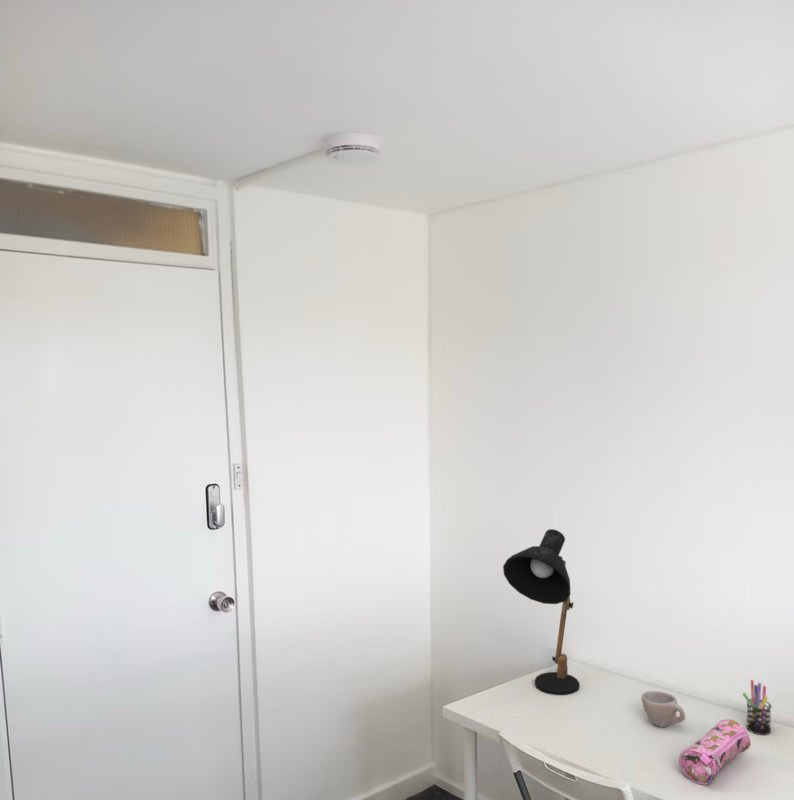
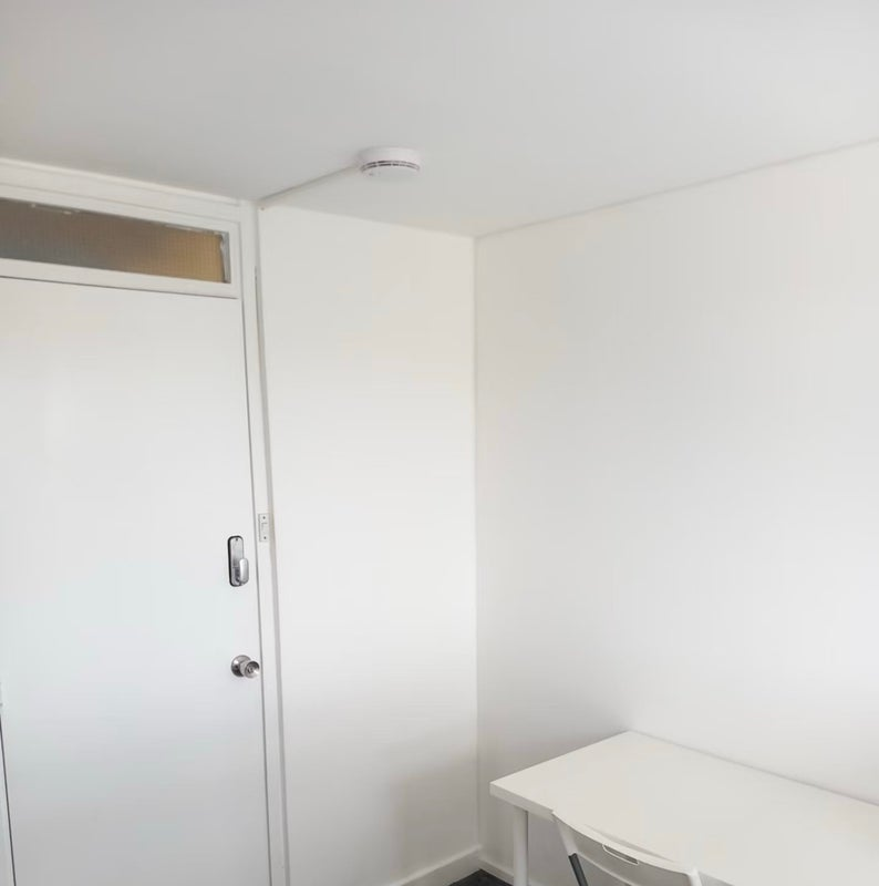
- desk lamp (548, 603)
- cup (664, 711)
- pencil case (715, 750)
- pen holder (755, 706)
